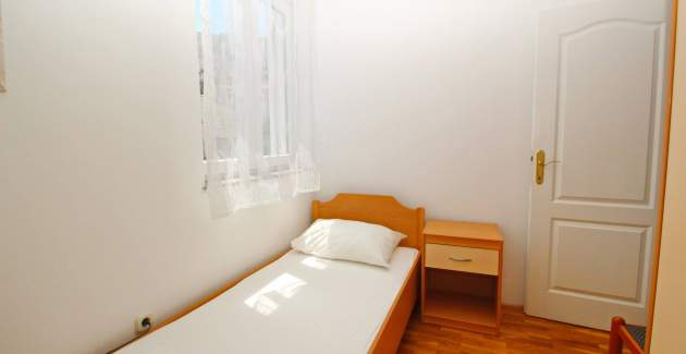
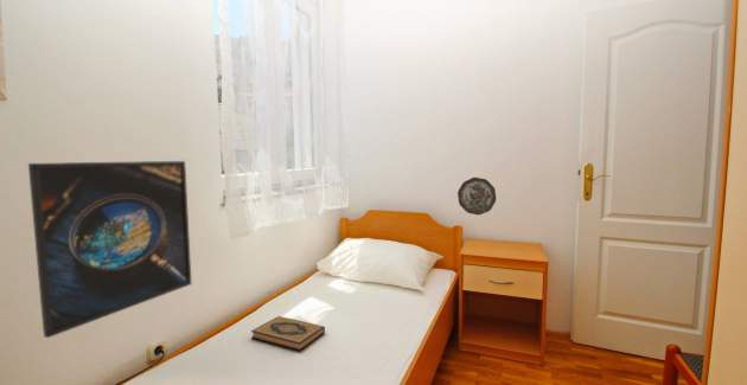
+ decorative plate (477, 195)
+ hardback book (288, 332)
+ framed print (124, 235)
